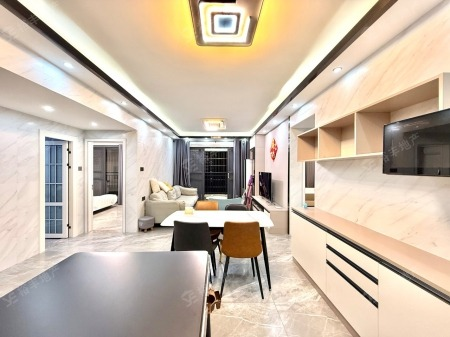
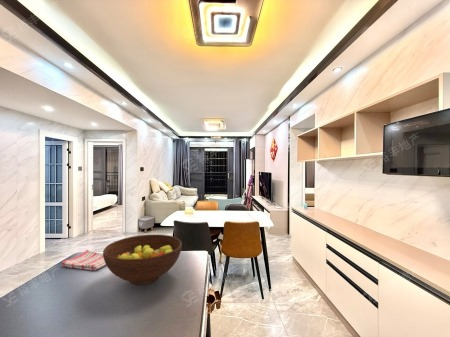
+ fruit bowl (144, 262)
+ dish towel (91, 259)
